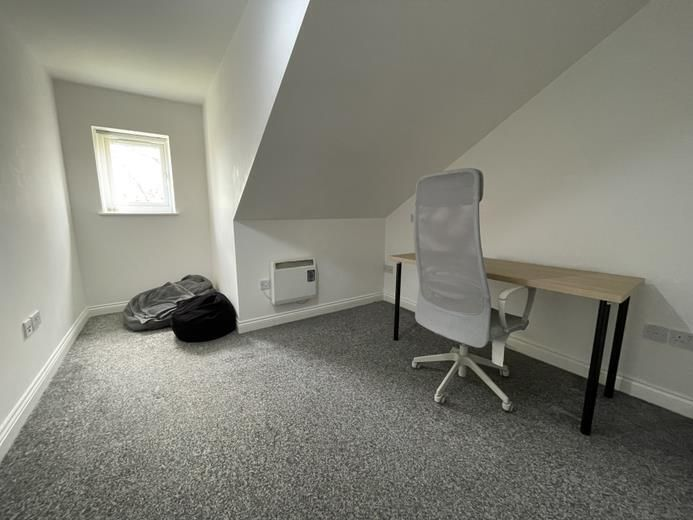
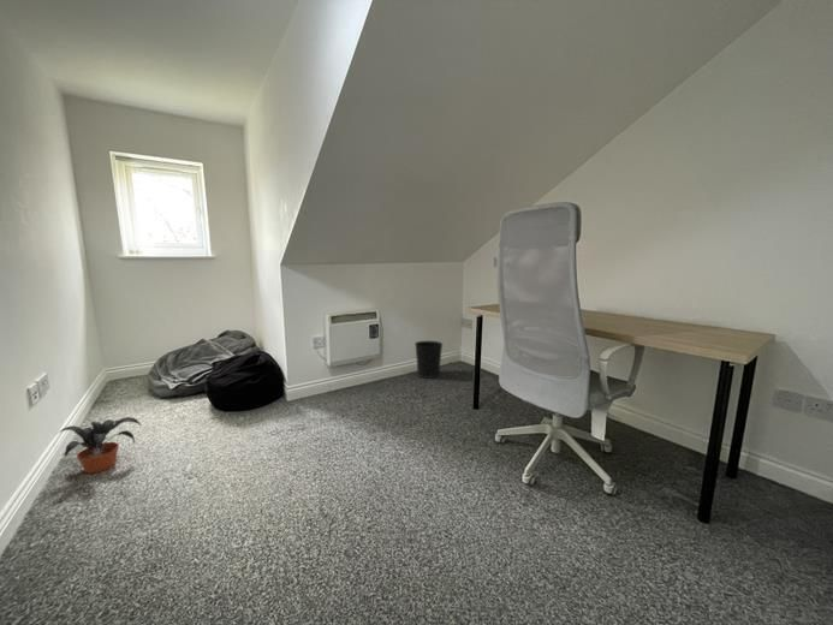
+ wastebasket (428, 359)
+ potted plant (100, 445)
